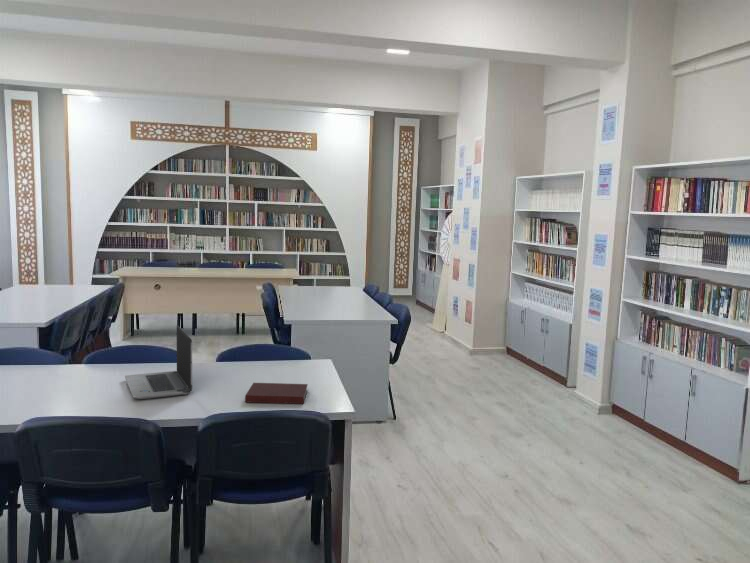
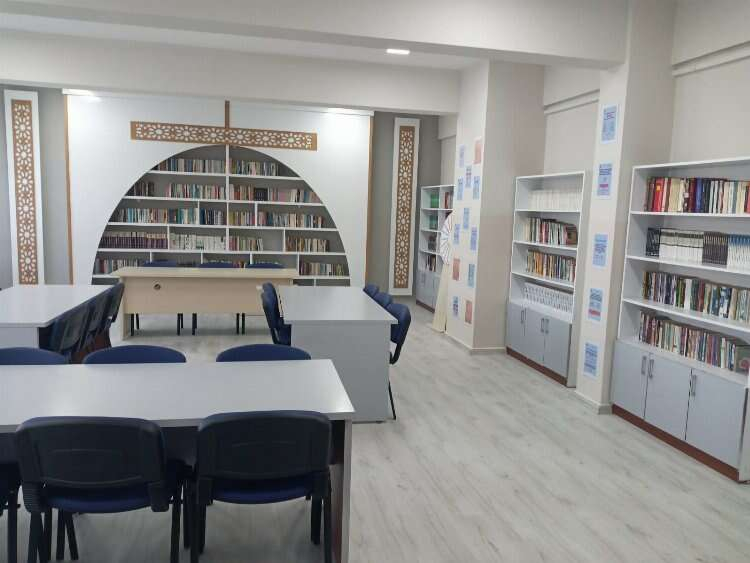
- notebook (277, 392)
- laptop computer (157, 372)
